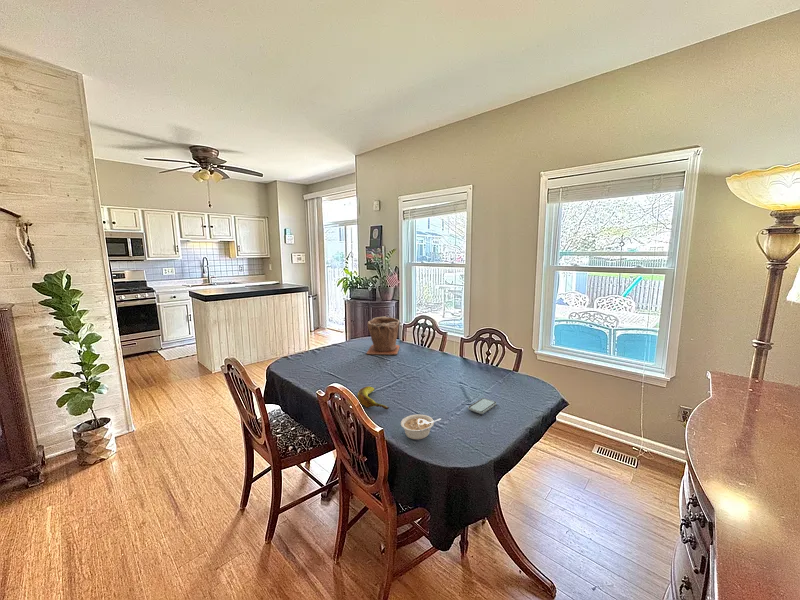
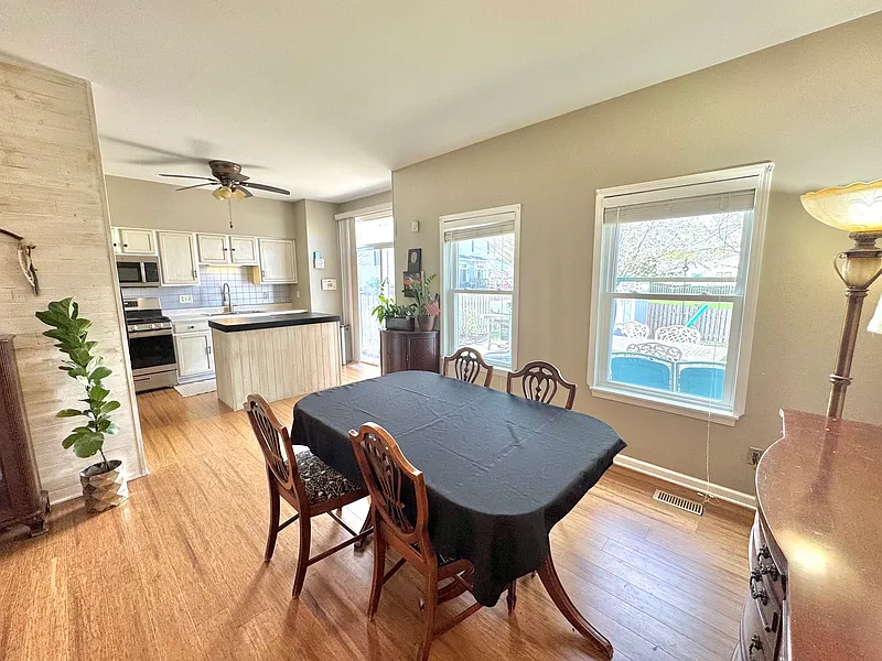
- legume (418, 426)
- banana (373, 400)
- plant pot (383, 334)
- smartphone (482, 405)
